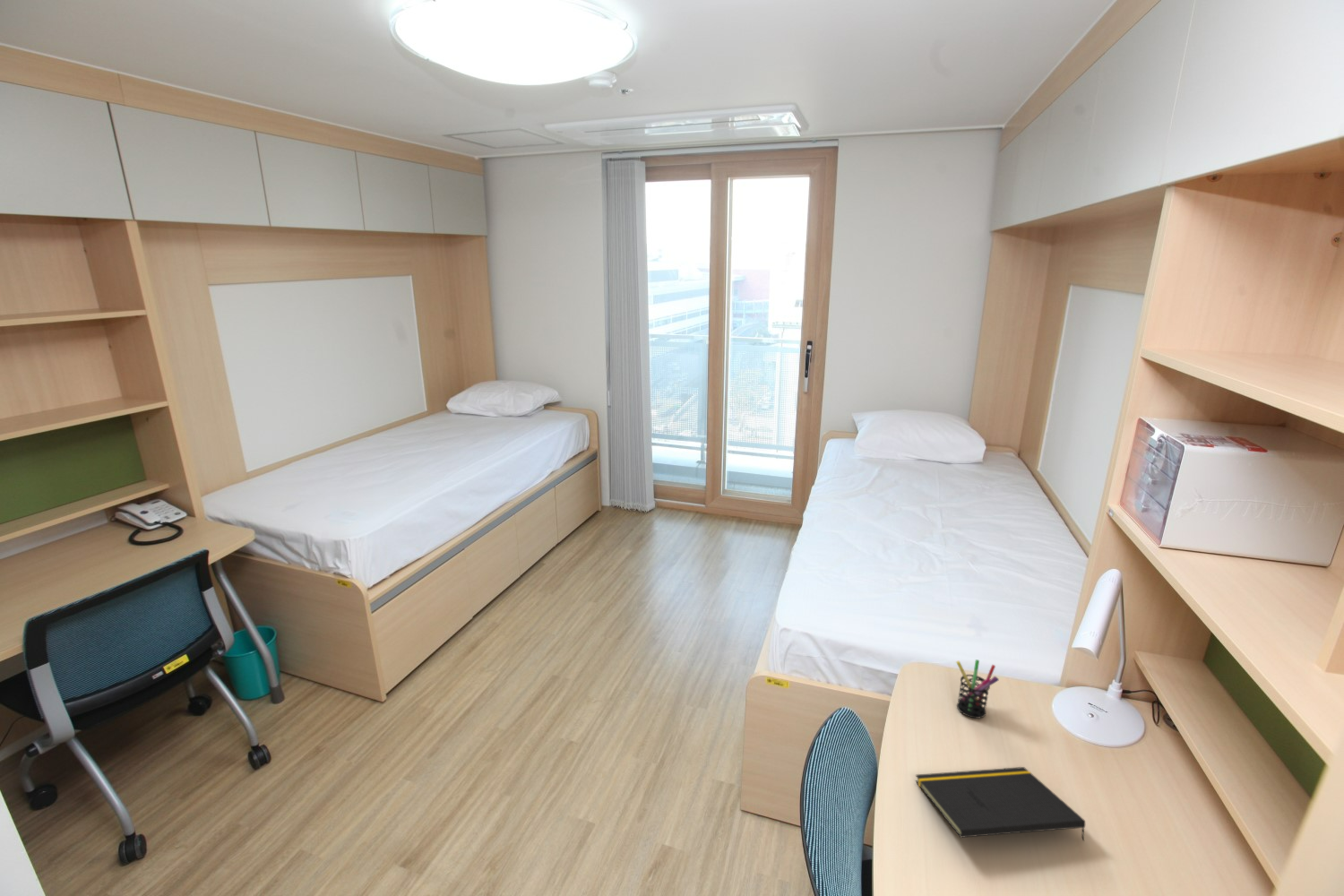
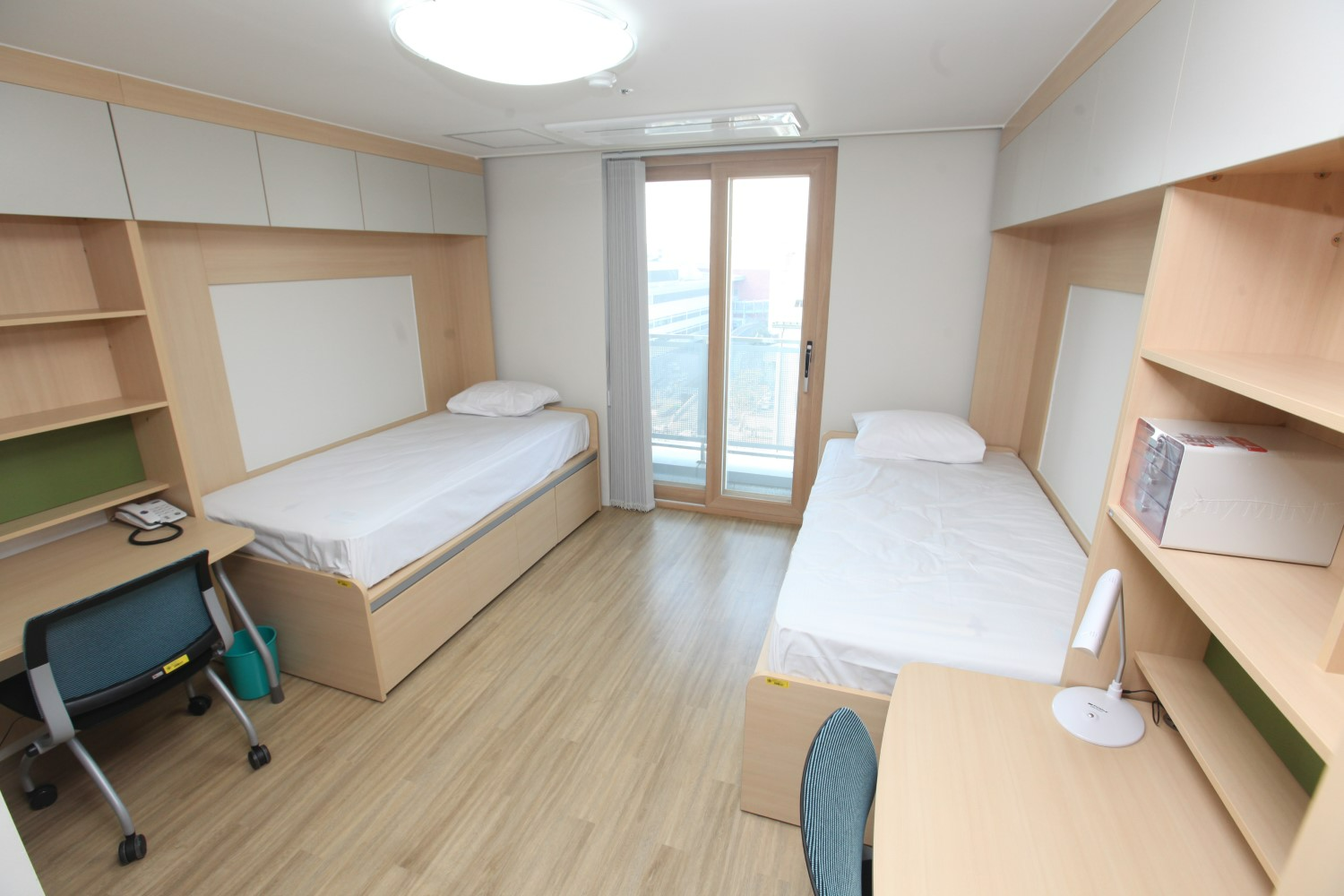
- pen holder (976, 685)
- notepad (995, 799)
